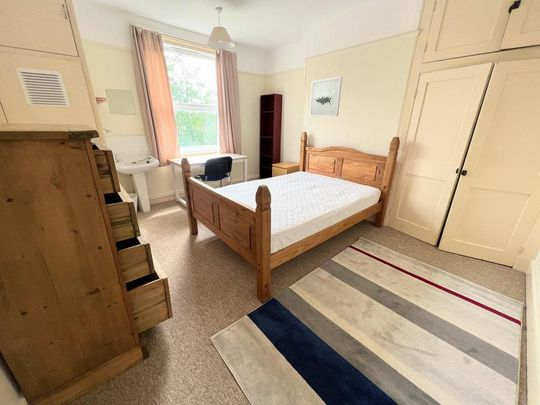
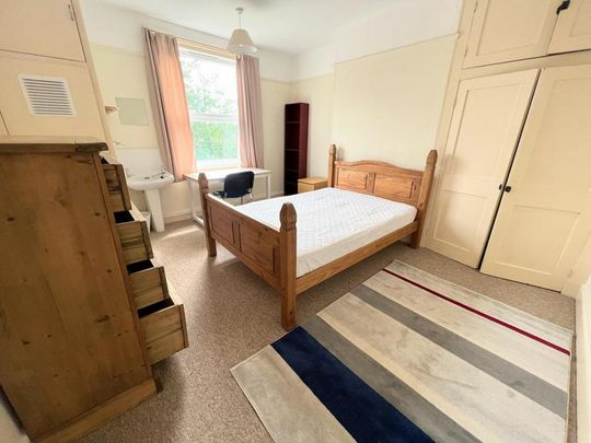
- wall art (324, 98)
